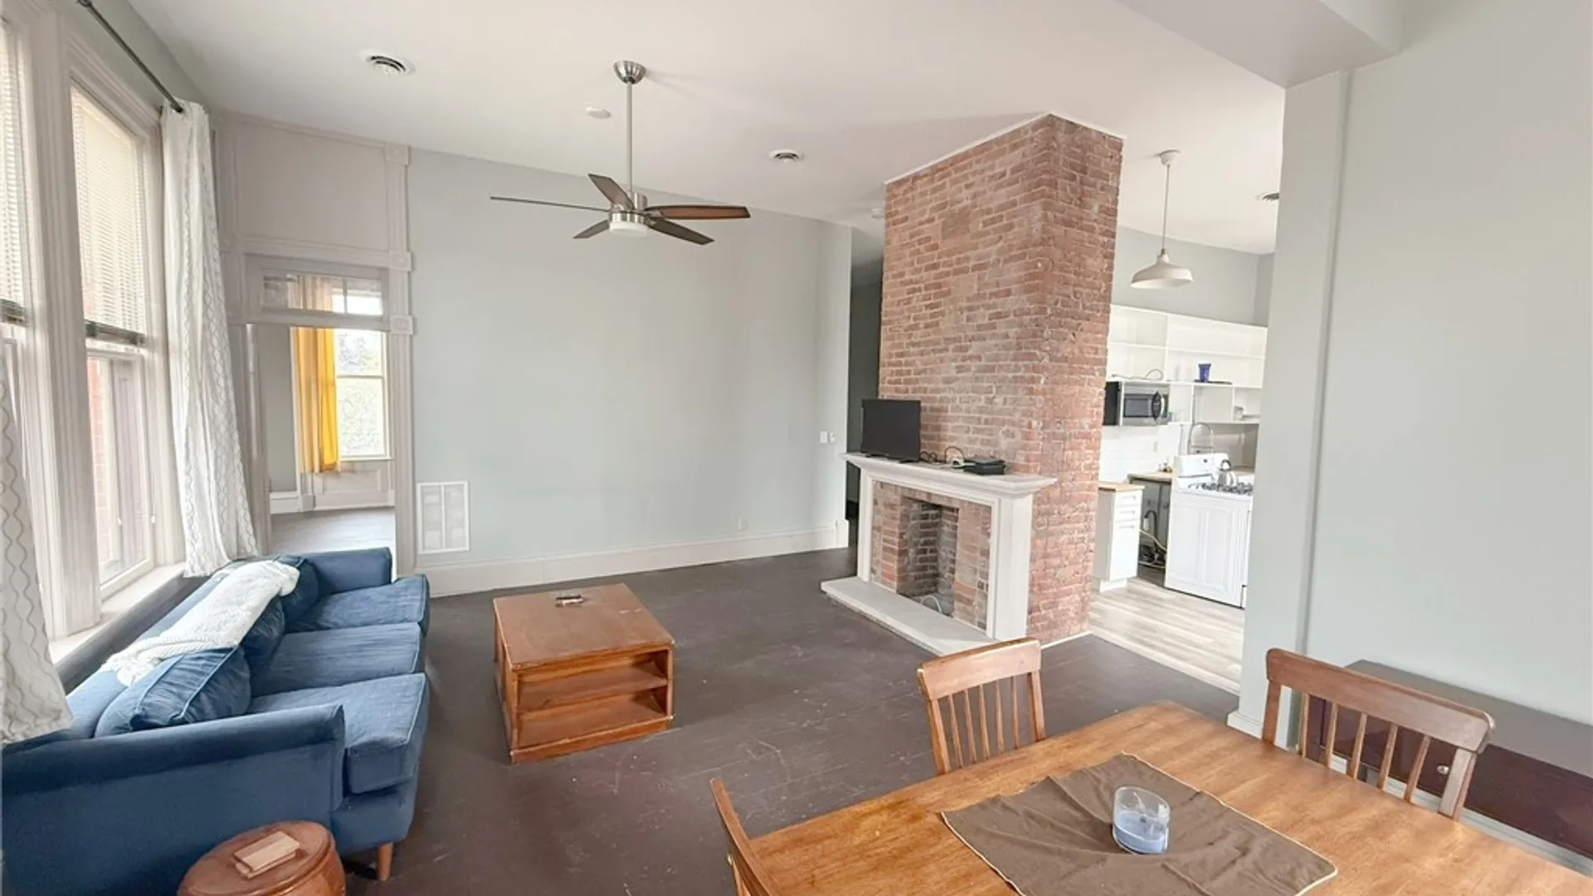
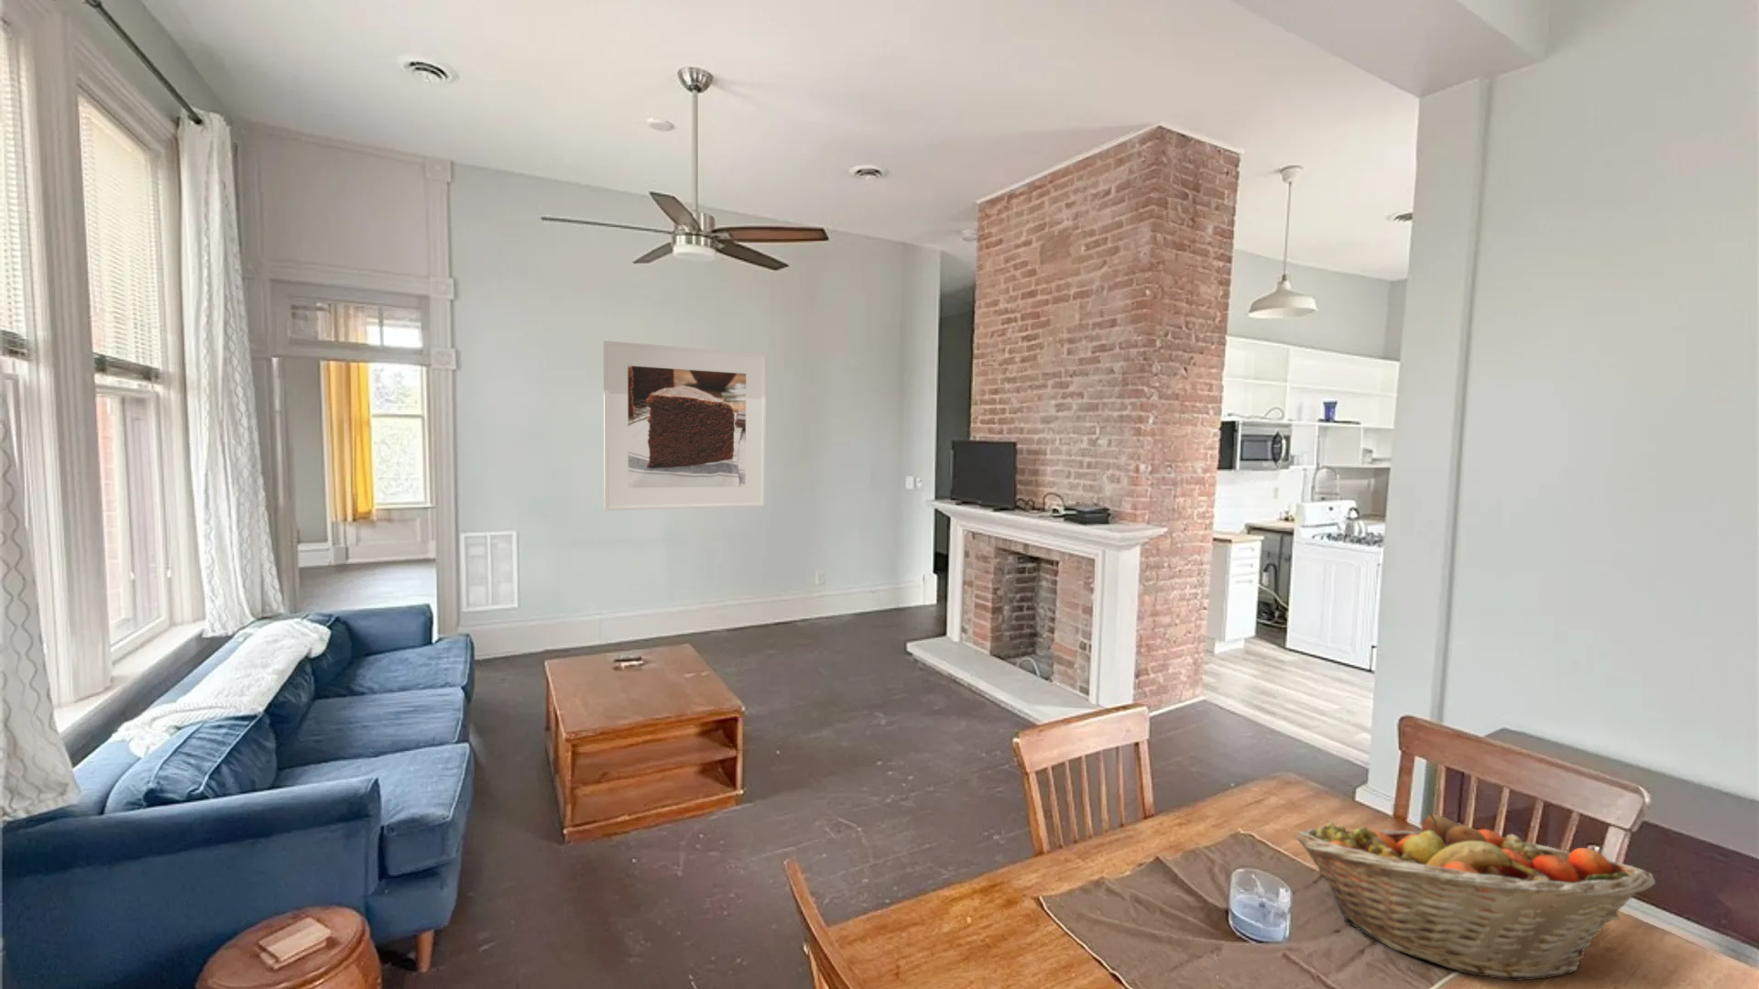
+ fruit basket (1457, 875)
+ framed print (689, 429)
